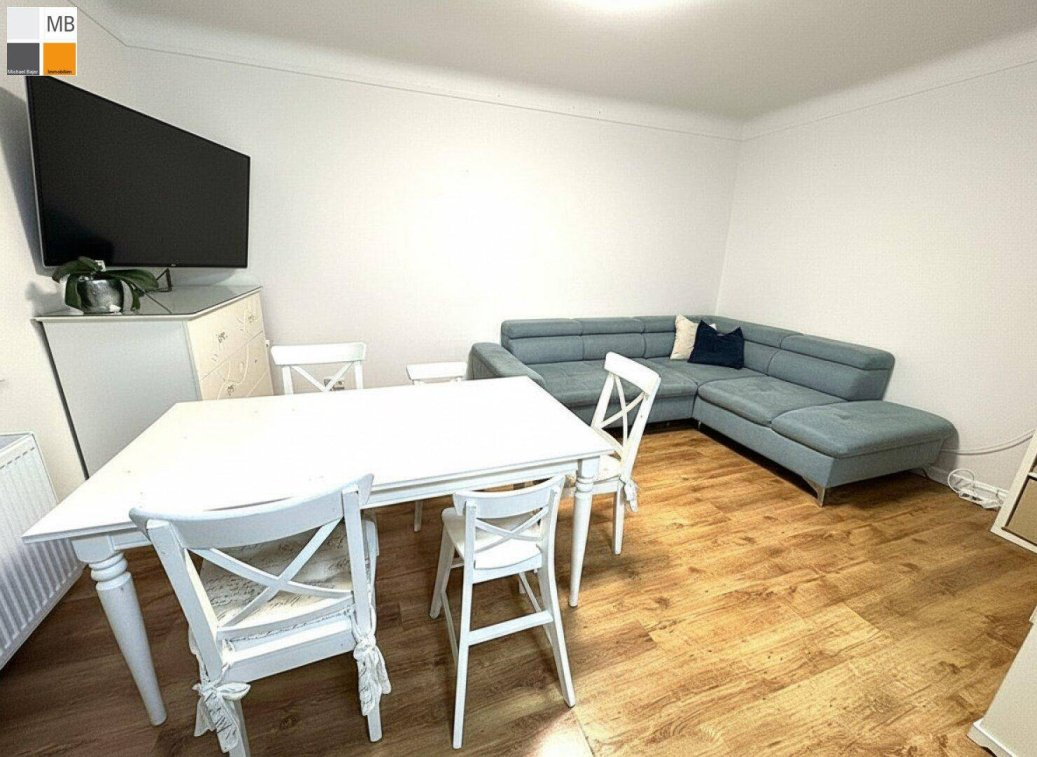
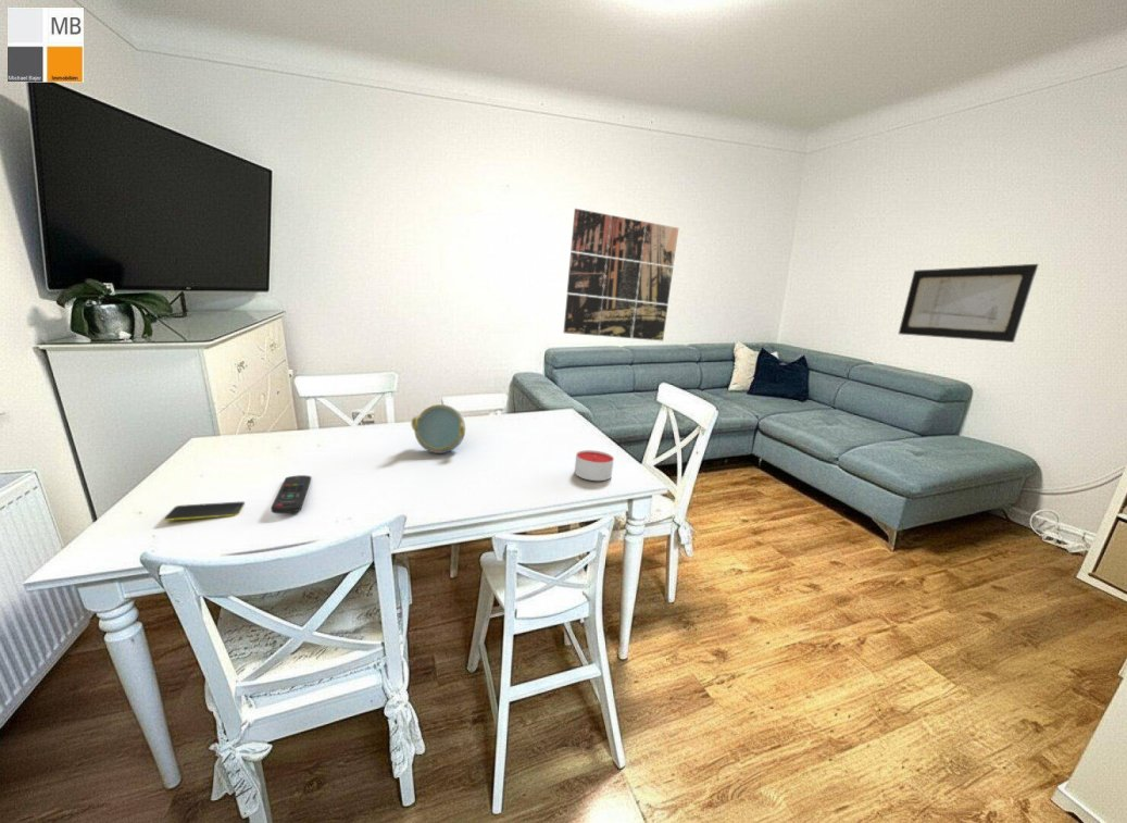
+ smartphone (206, 510)
+ remote control (292, 492)
+ decorative bowl (439, 428)
+ candle (593, 464)
+ wall art (622, 279)
+ wall art (960, 303)
